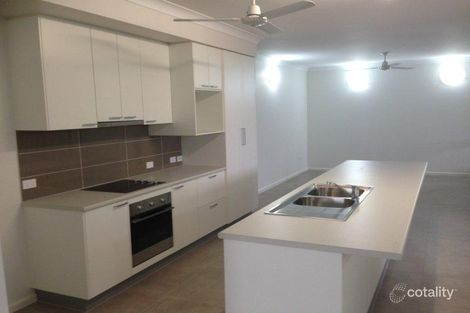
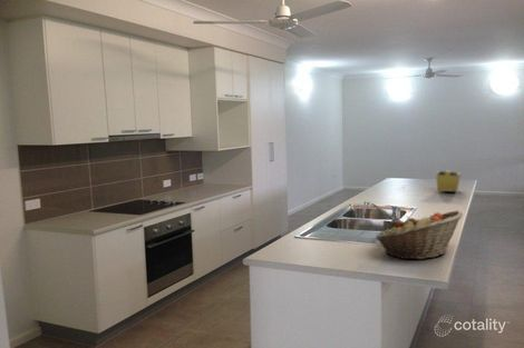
+ fruit basket (419, 231)
+ toaster (448, 181)
